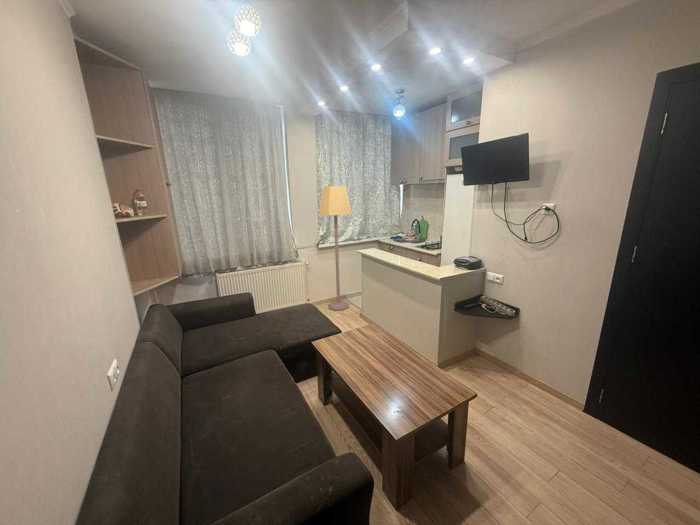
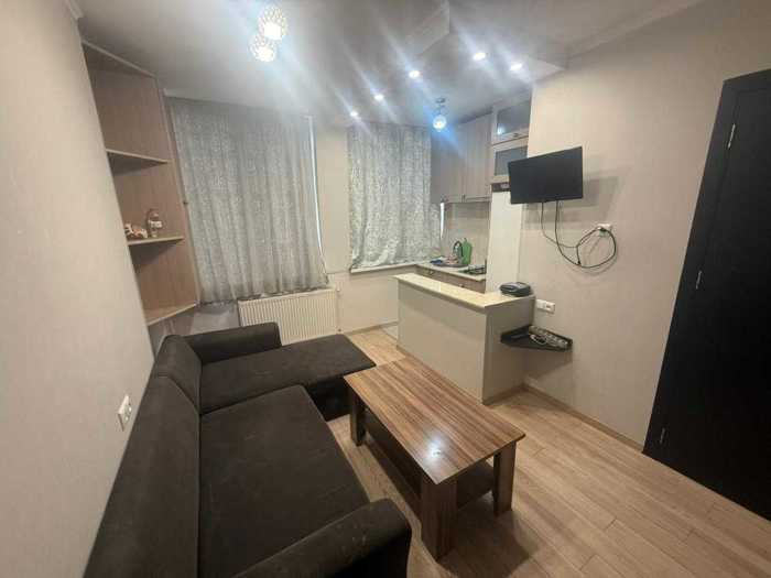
- lamp (336, 249)
